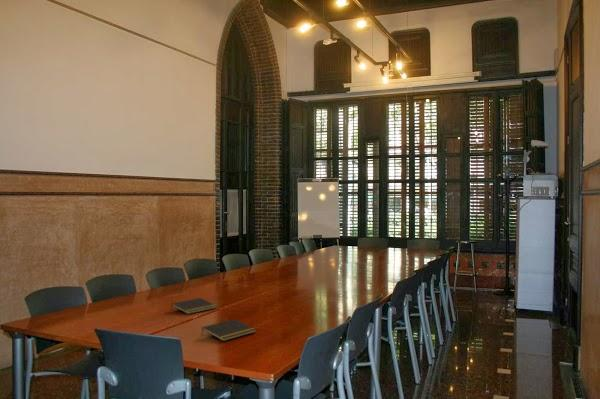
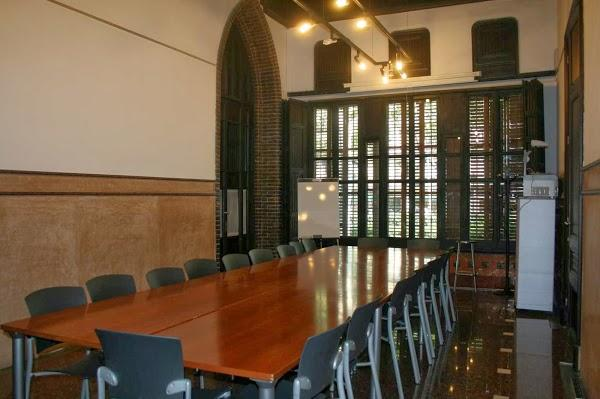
- notepad (229, 329)
- notepad (194, 305)
